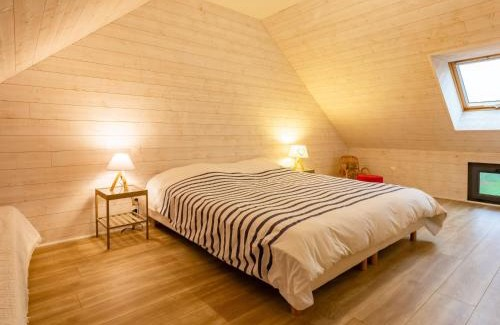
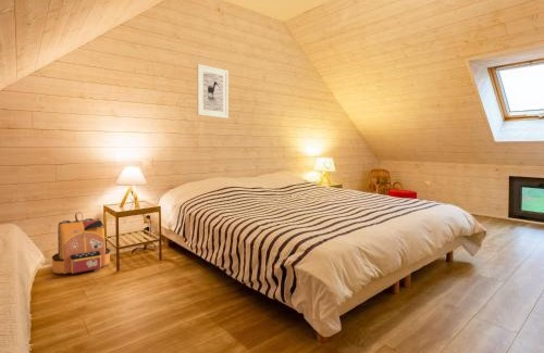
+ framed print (212, 91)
+ backpack (81, 239)
